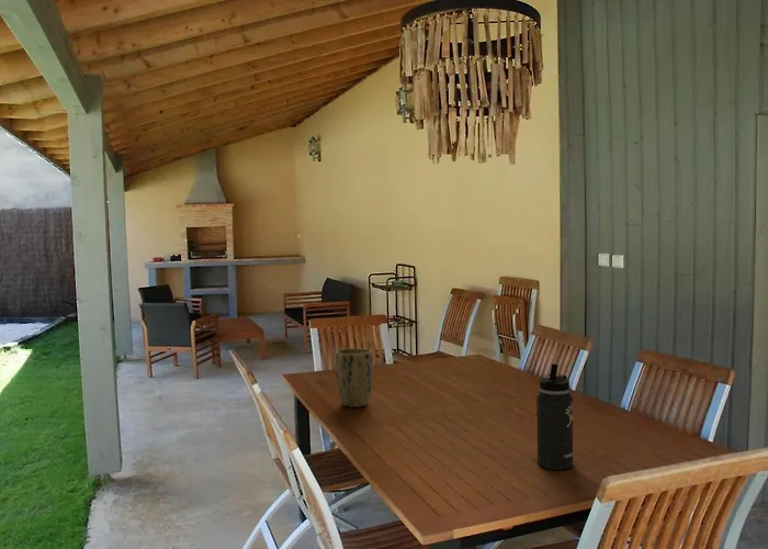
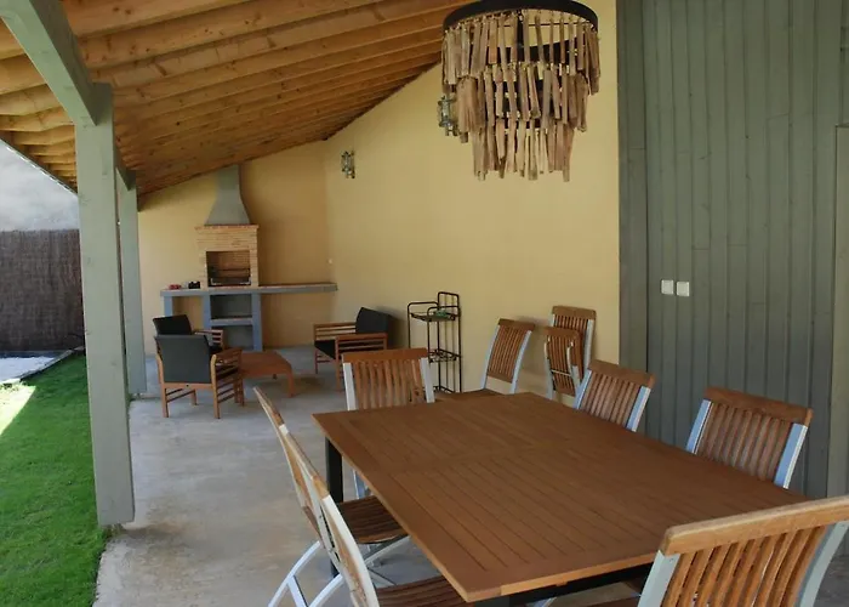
- thermos bottle (556, 413)
- plant pot (353, 377)
